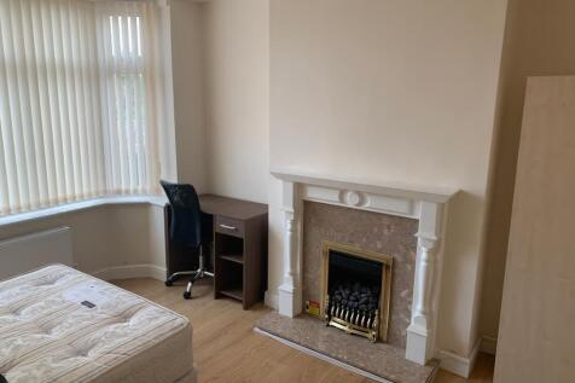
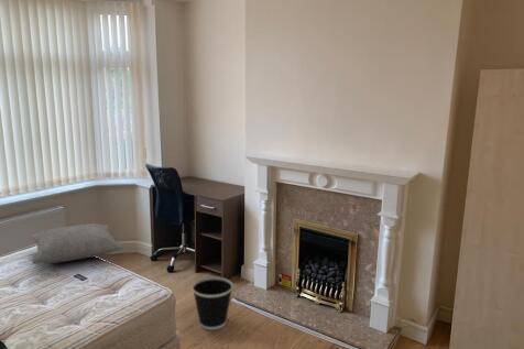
+ pillow (75, 241)
+ wastebasket (212, 304)
